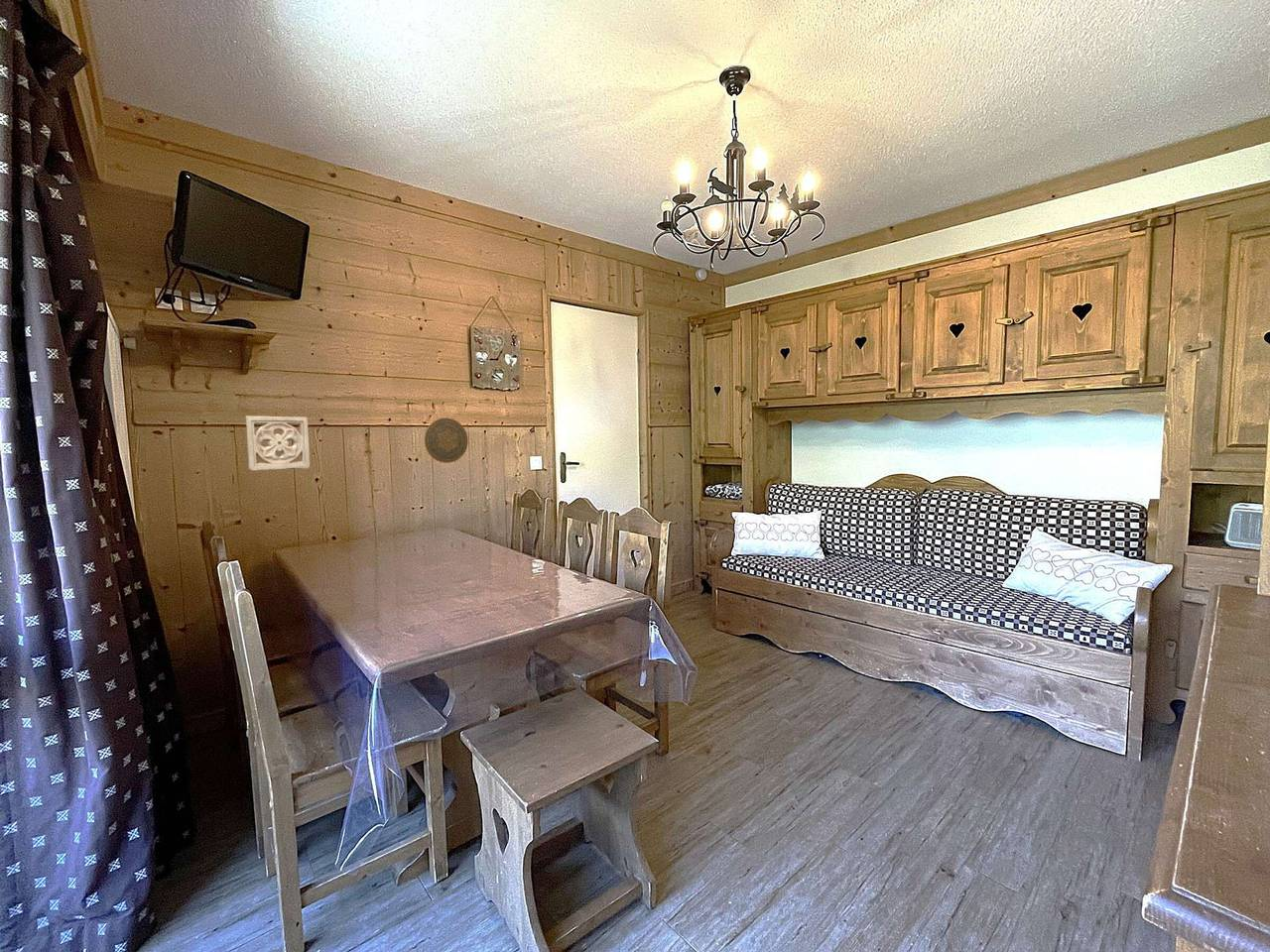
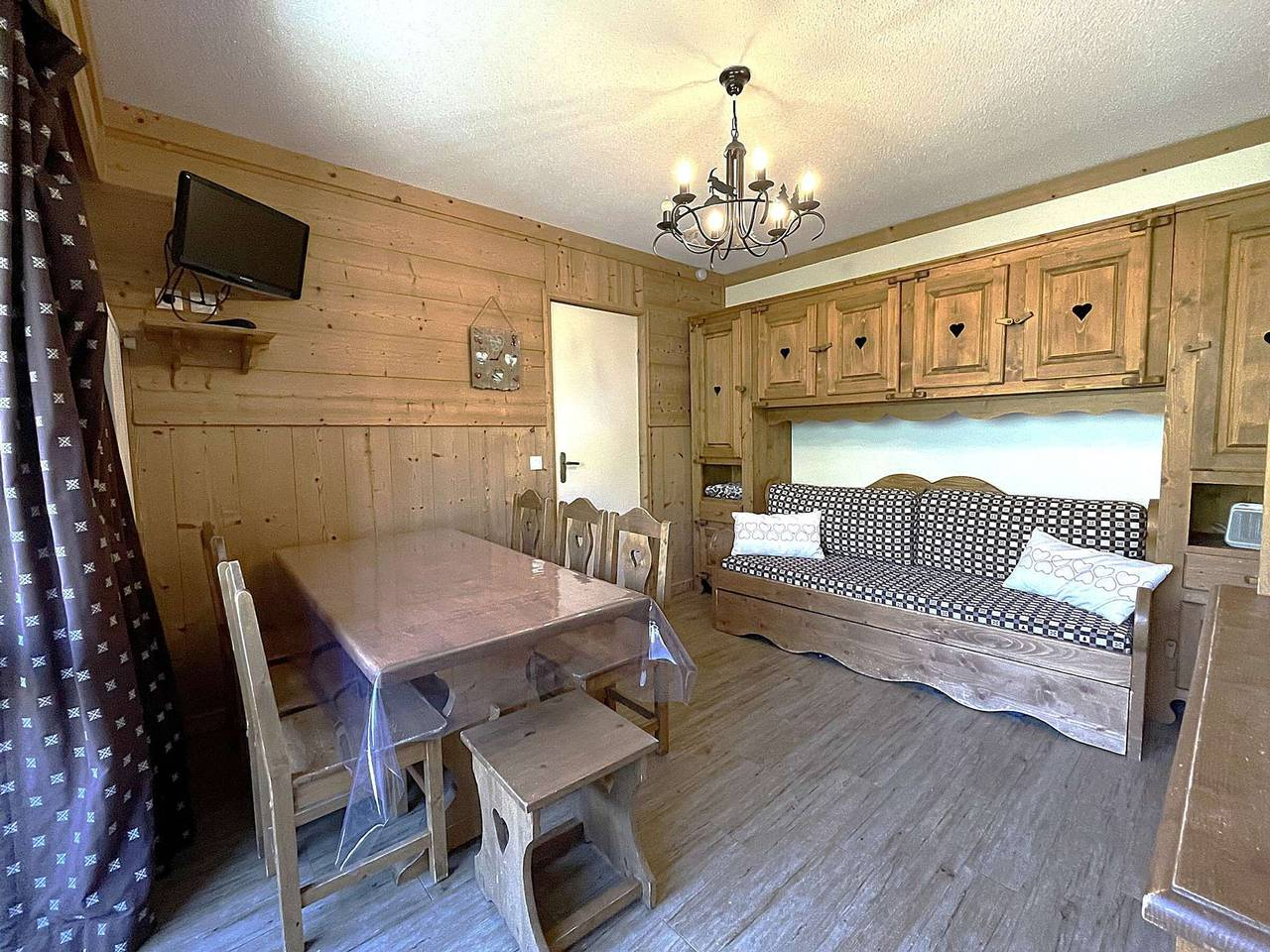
- wall ornament (278, 443)
- decorative plate (446, 440)
